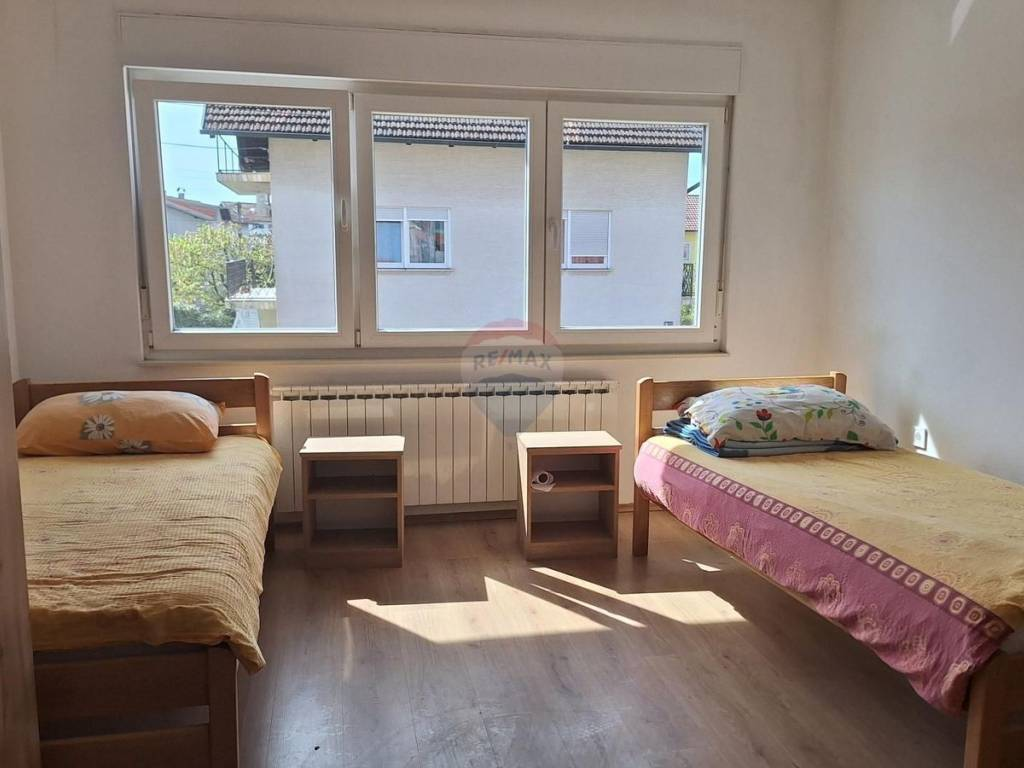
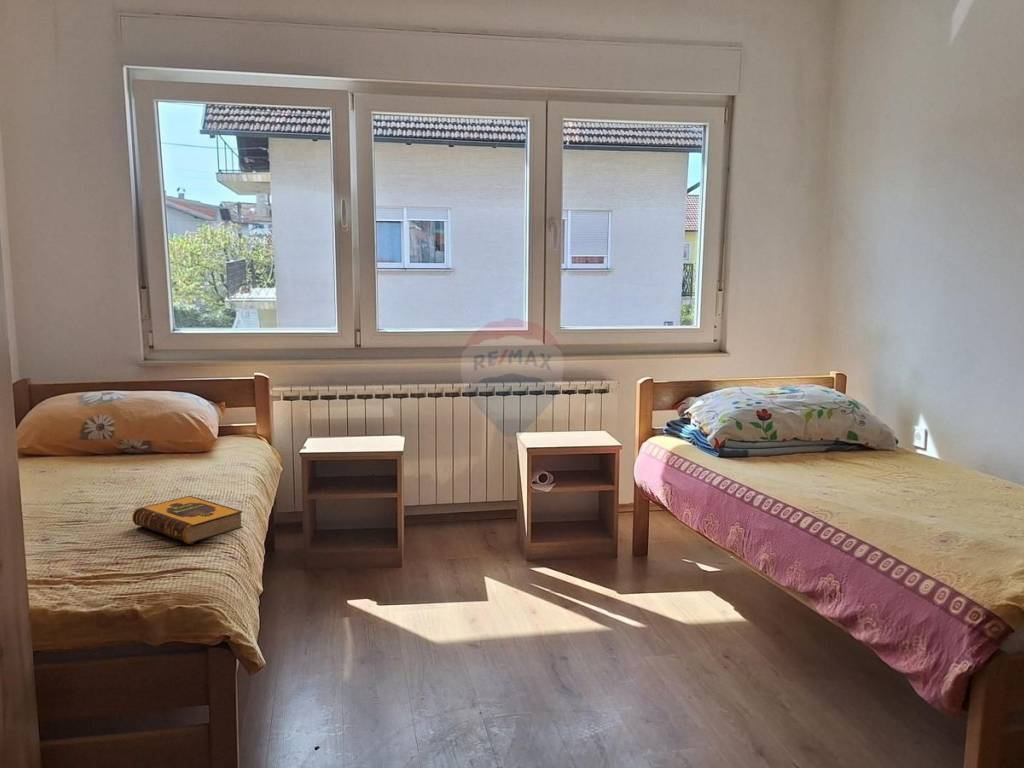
+ hardback book (187, 519)
